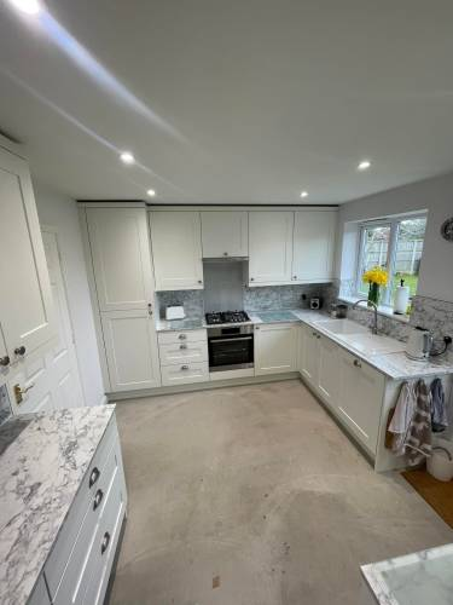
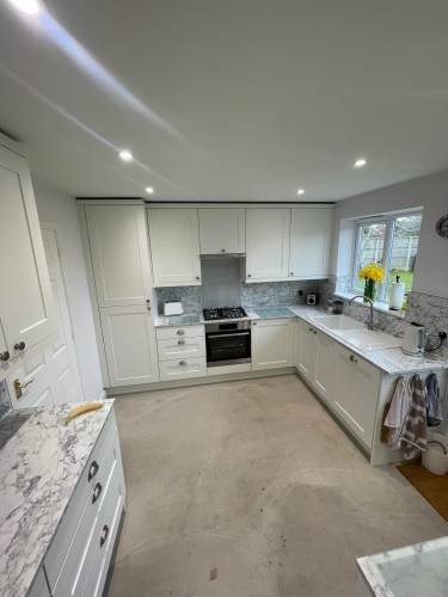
+ banana (84, 411)
